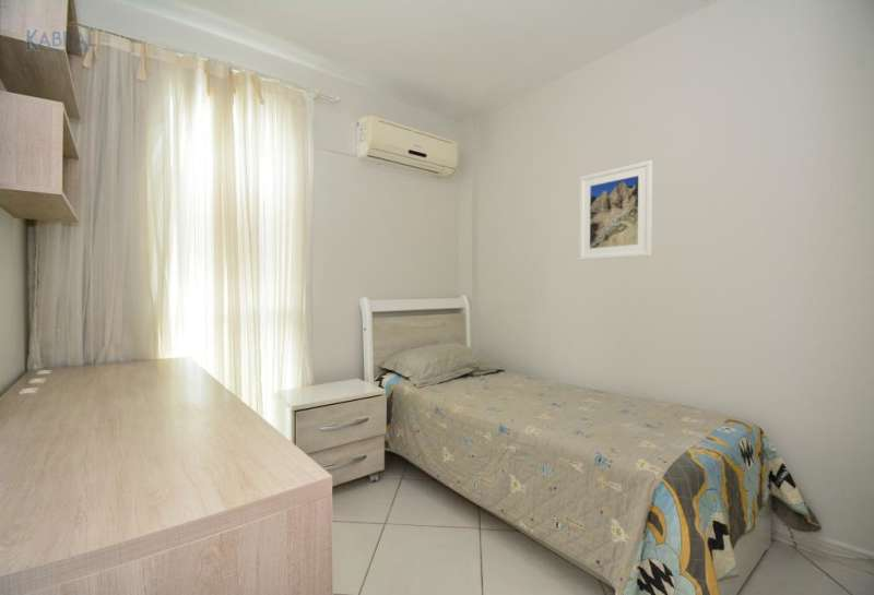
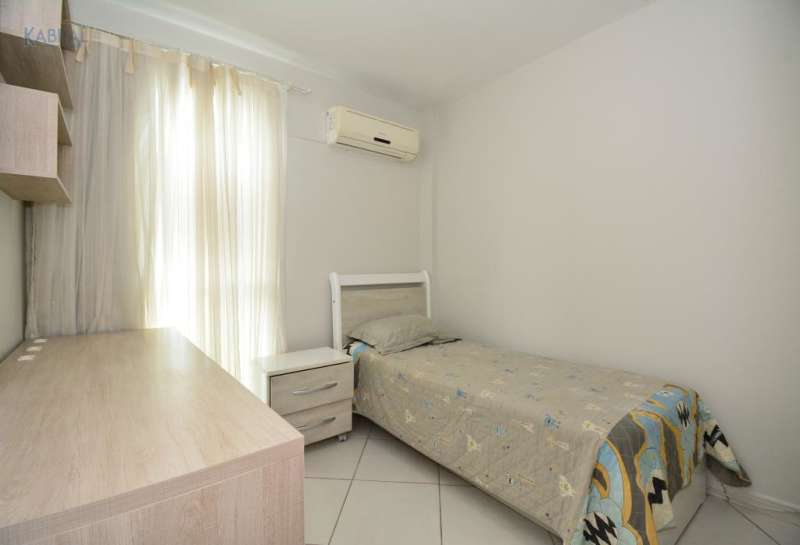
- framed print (613, 213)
